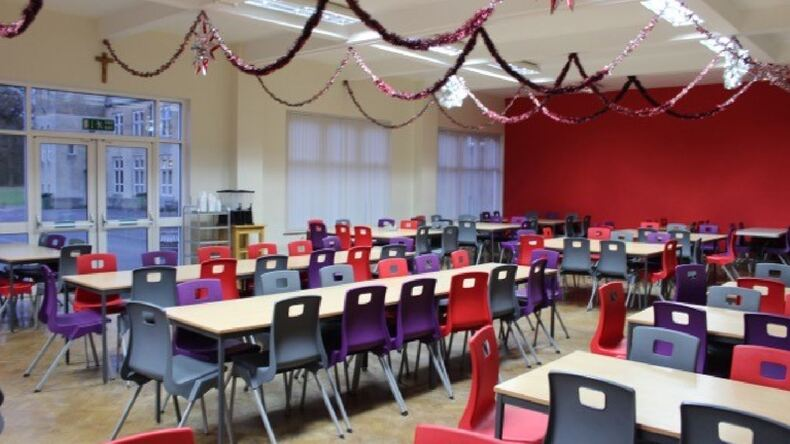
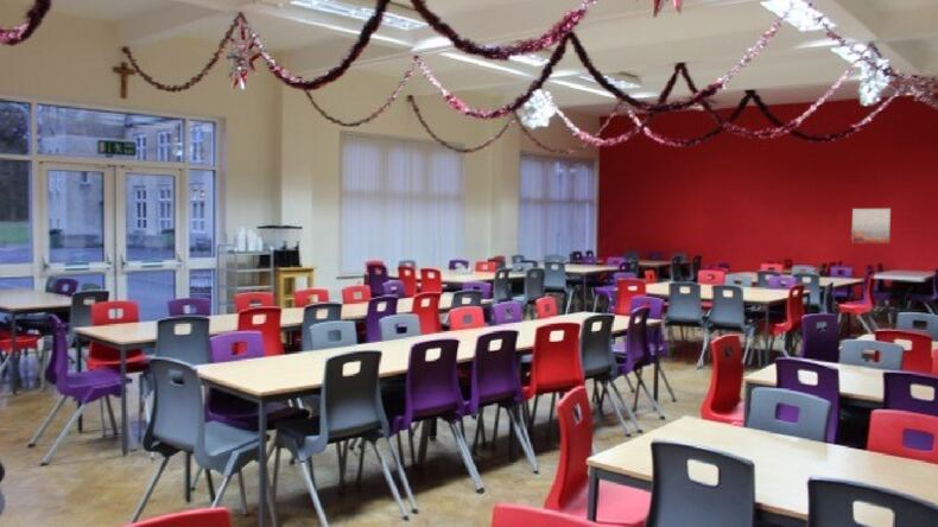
+ wall art (870, 226)
